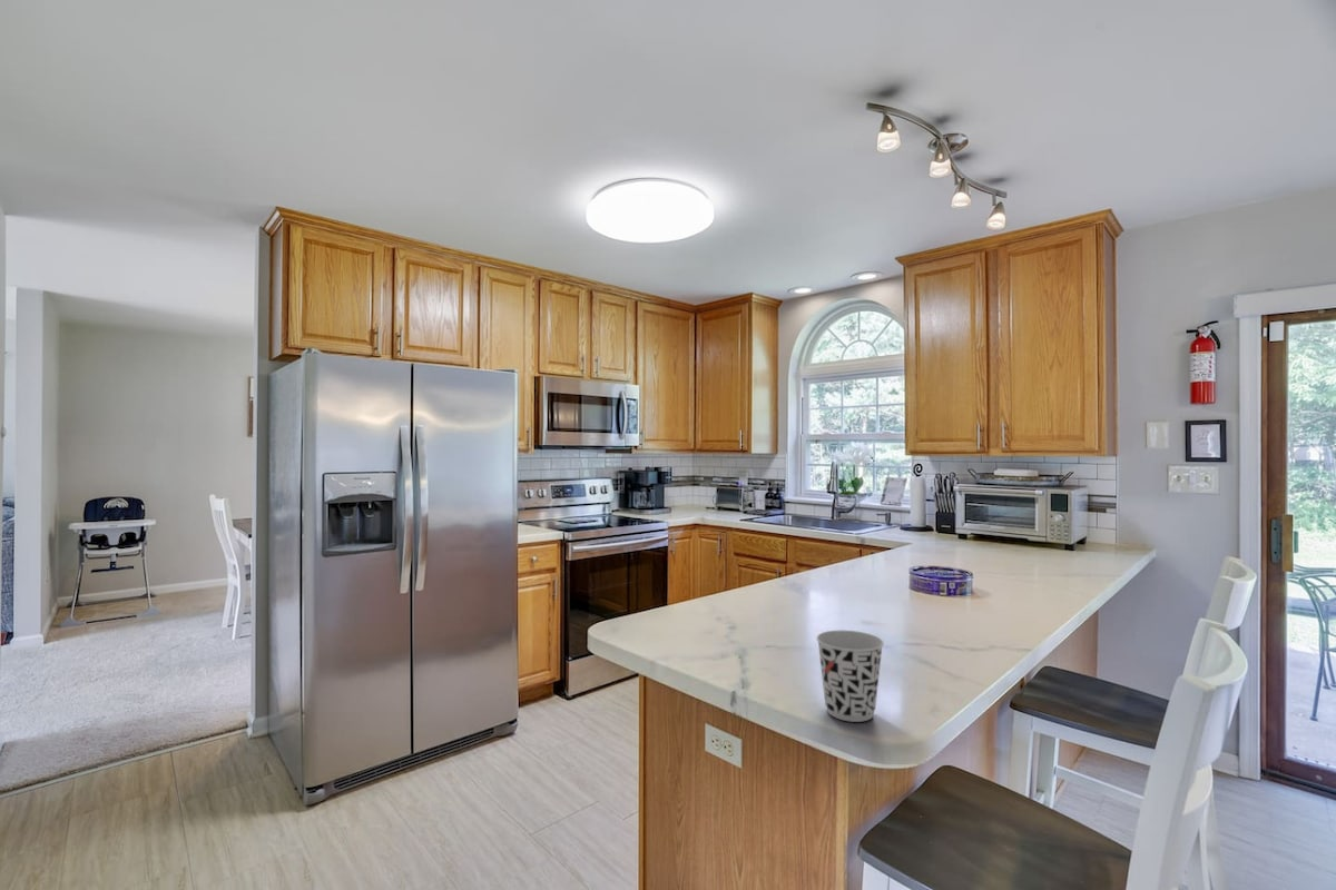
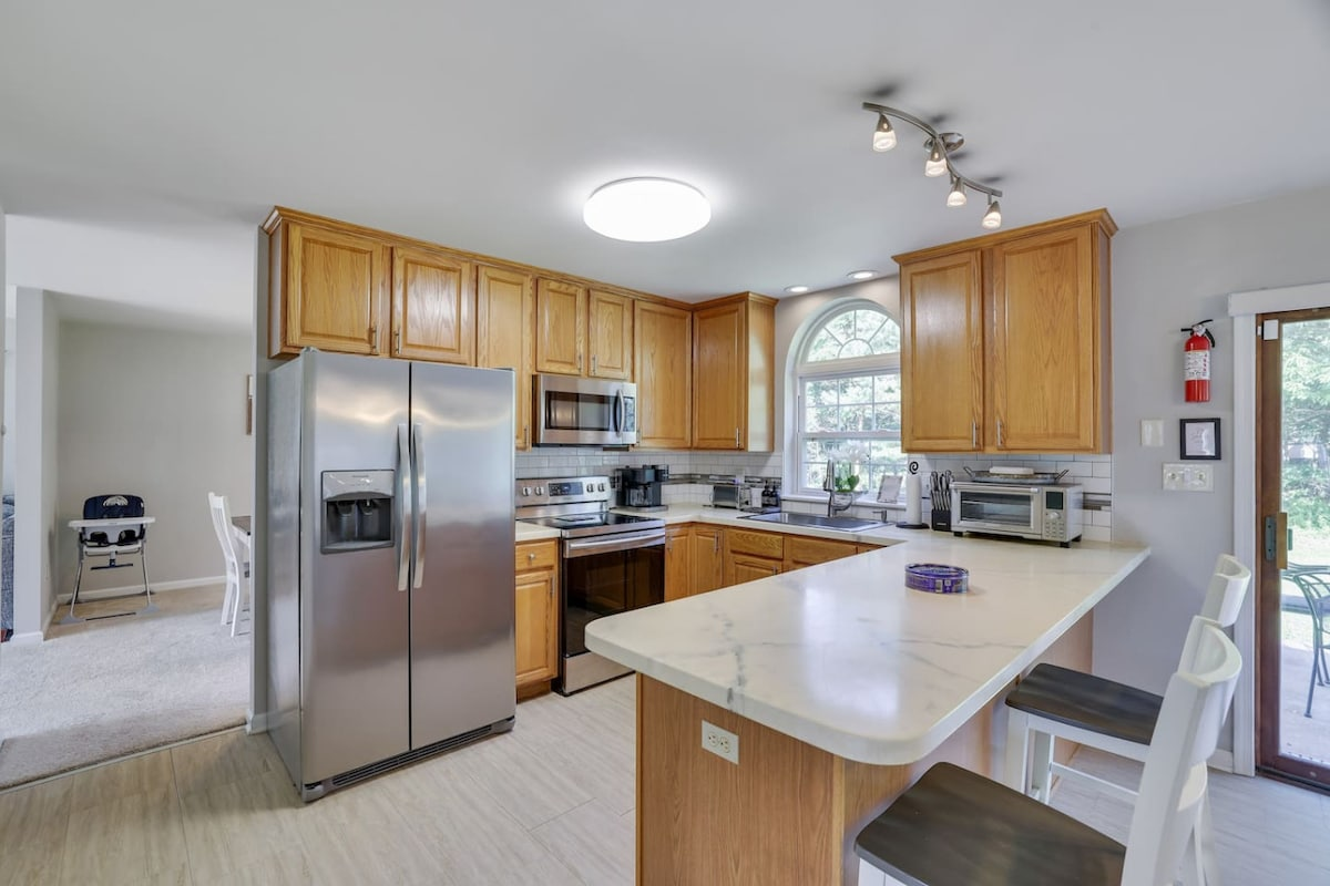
- cup (849, 675)
